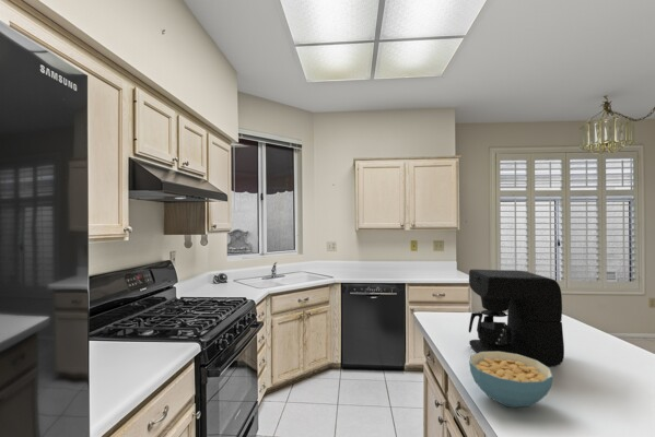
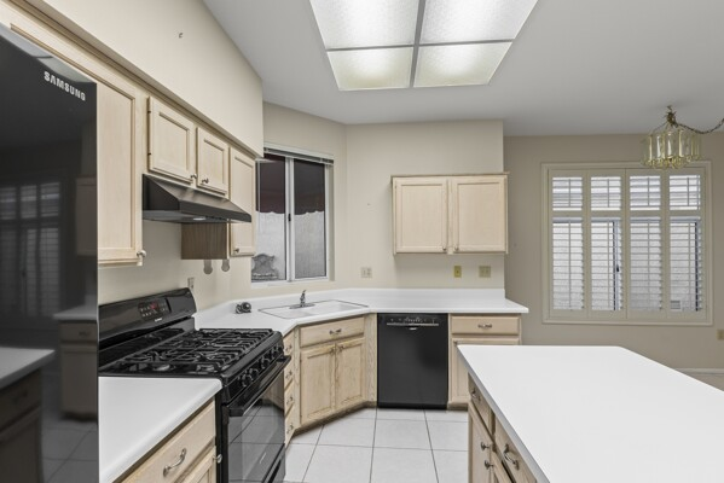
- cereal bowl (508, 382)
- coffee maker (507, 314)
